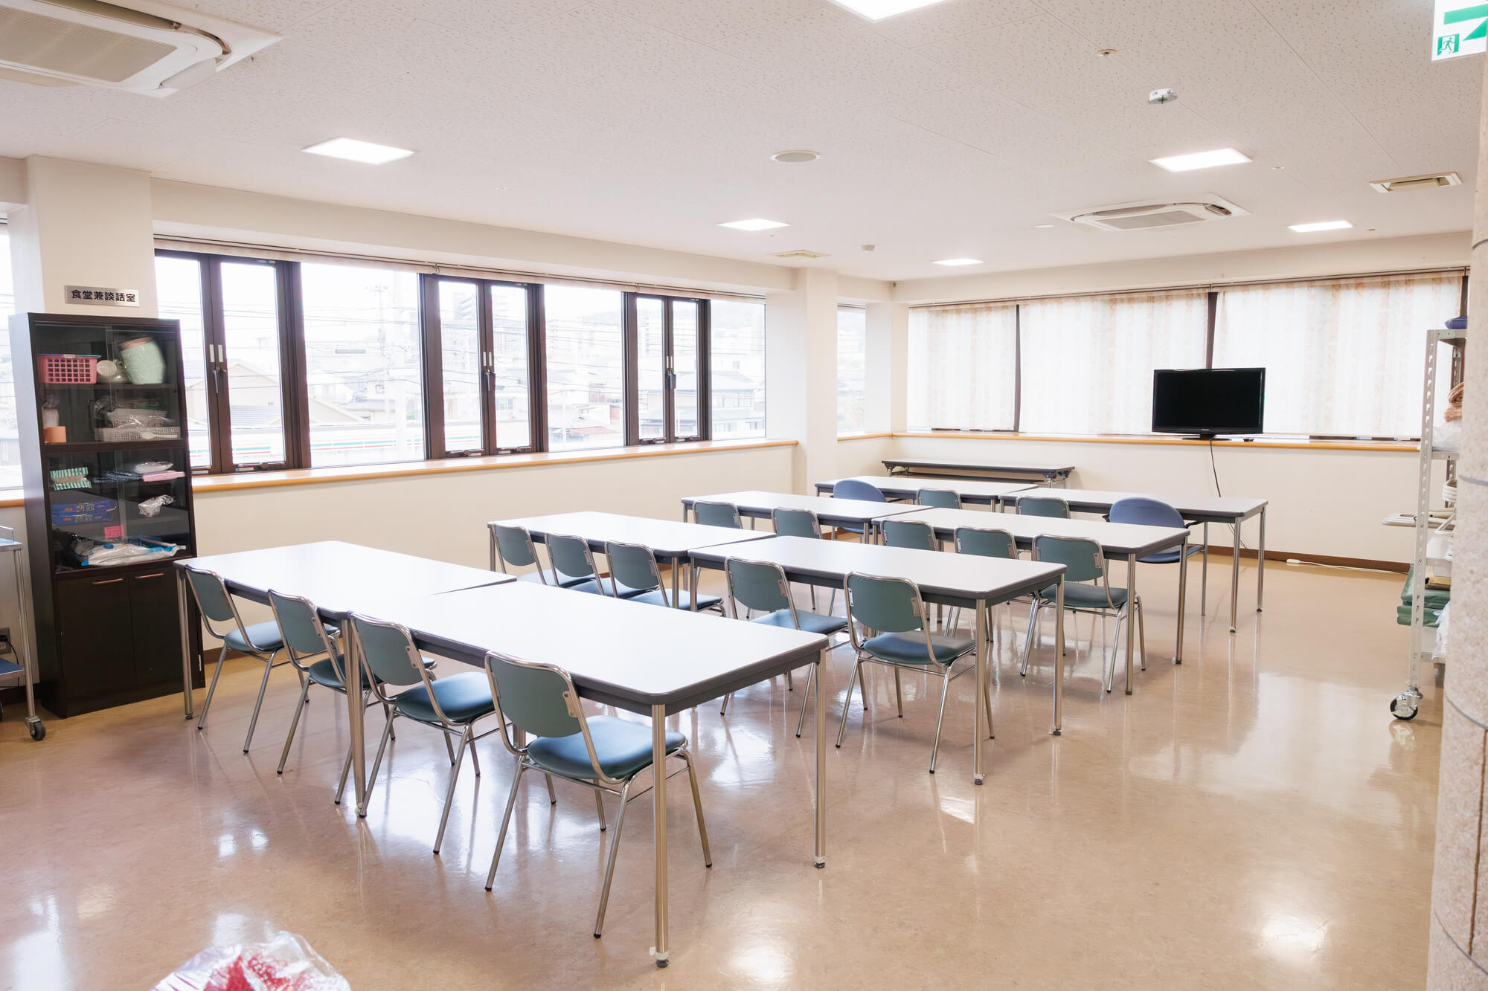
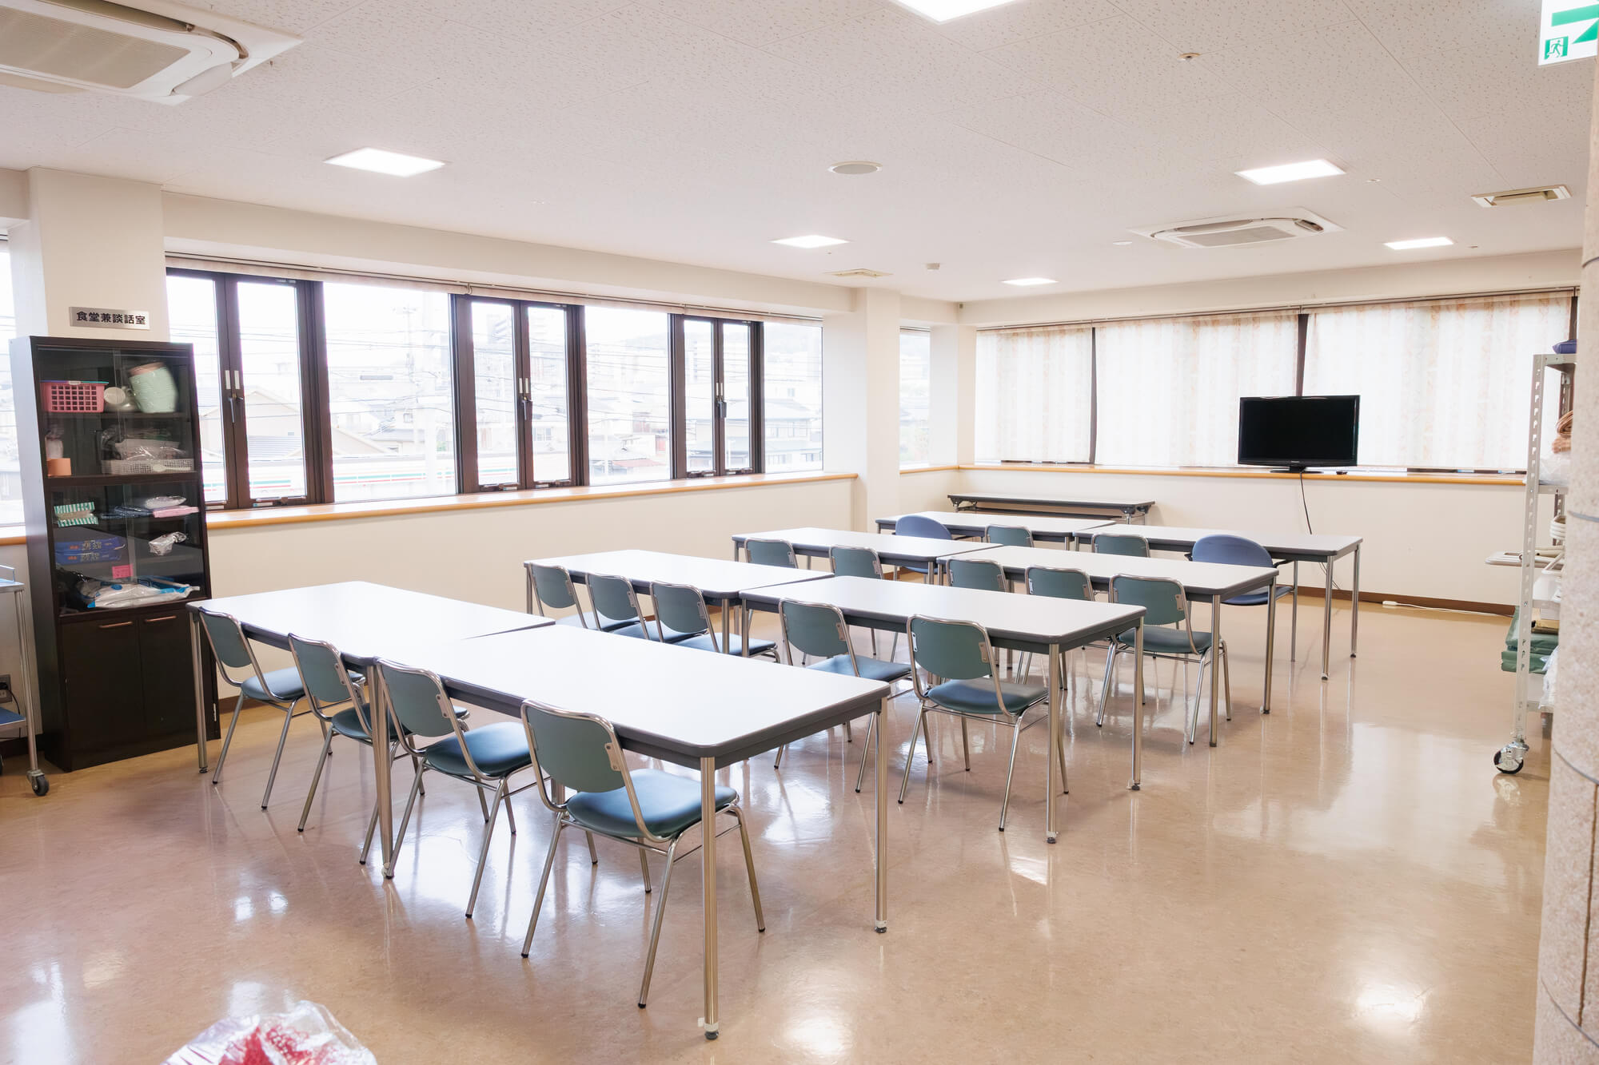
- smoke detector (1162, 96)
